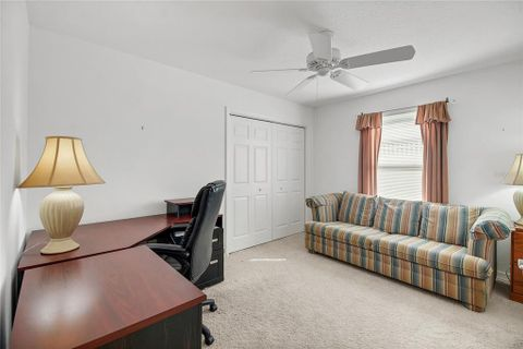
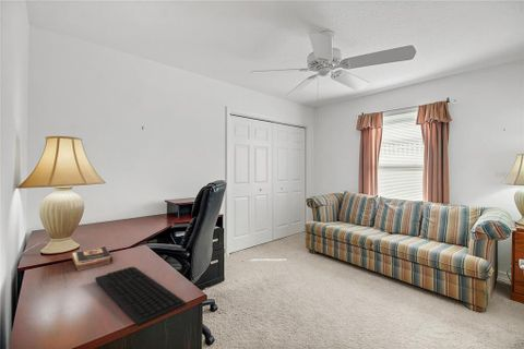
+ keyboard (135, 289)
+ book (92, 256)
